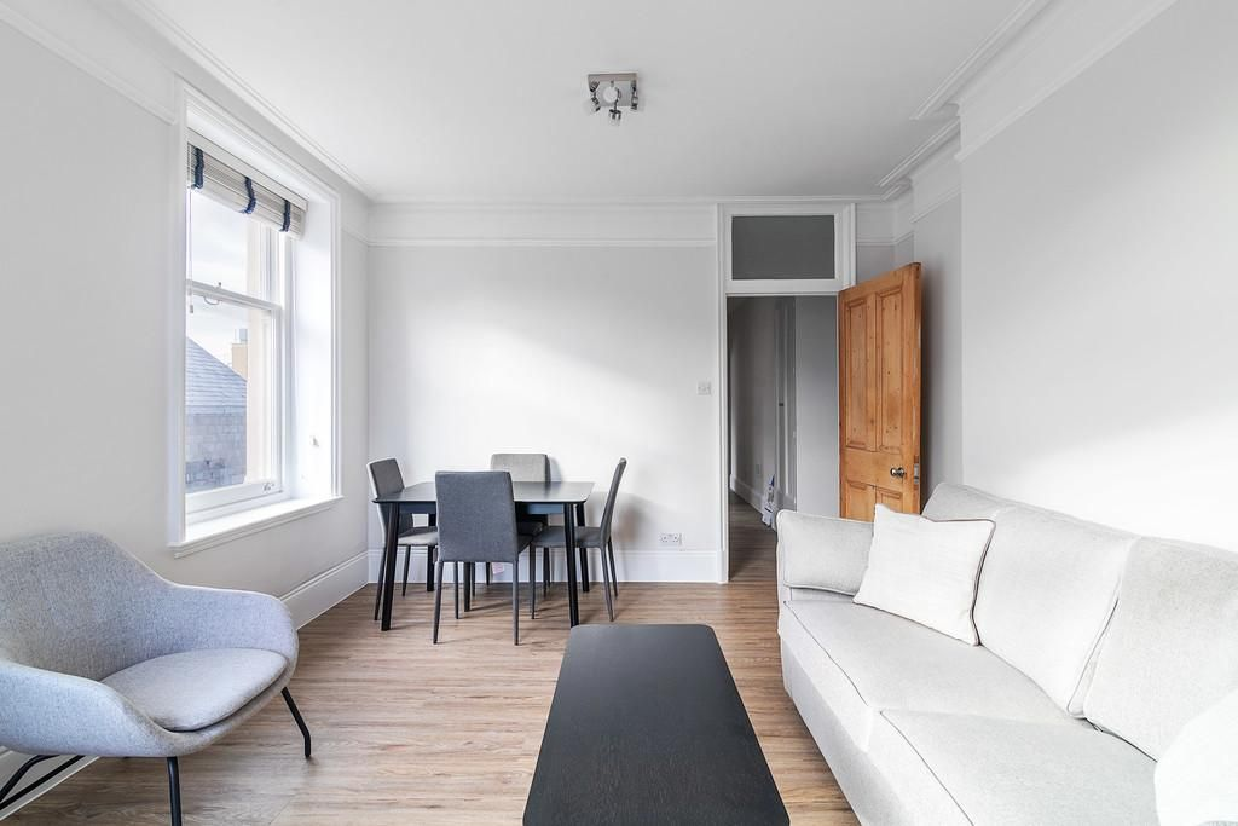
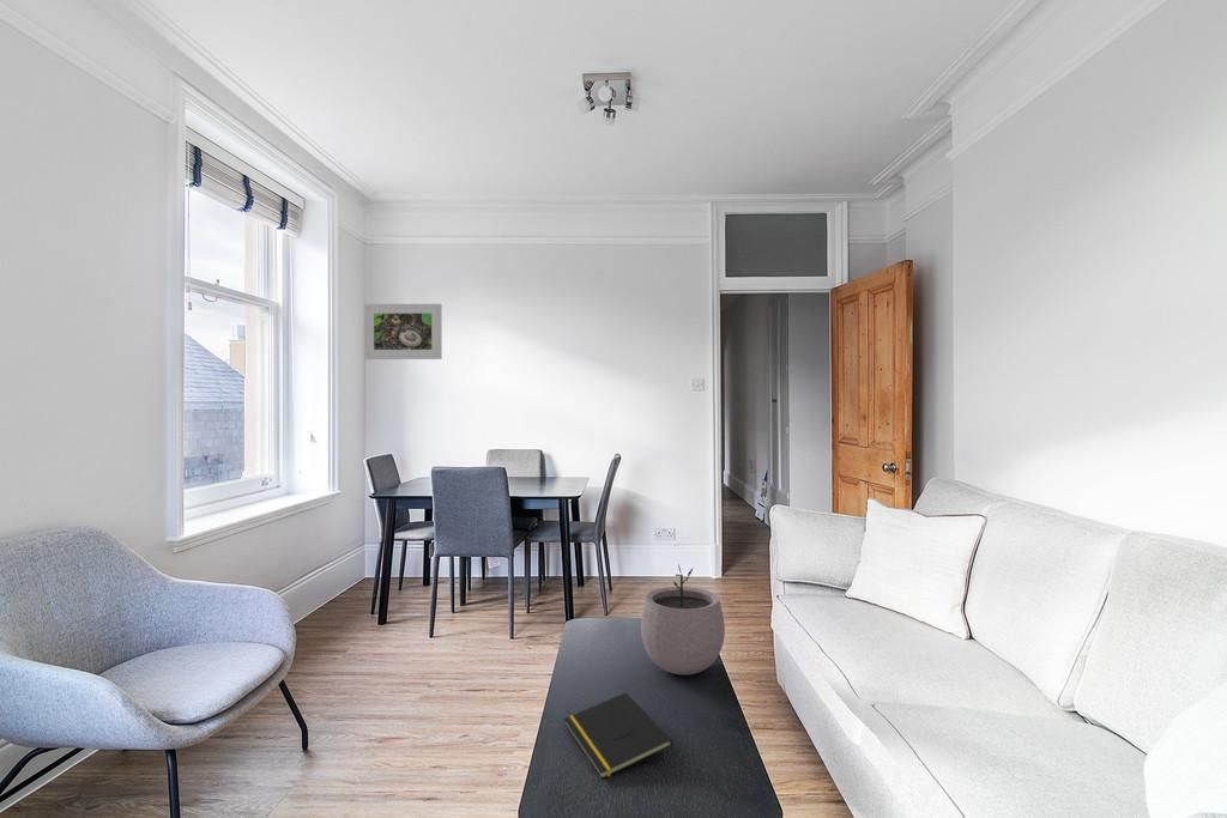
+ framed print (403, 331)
+ plant pot (682, 617)
+ notepad (615, 731)
